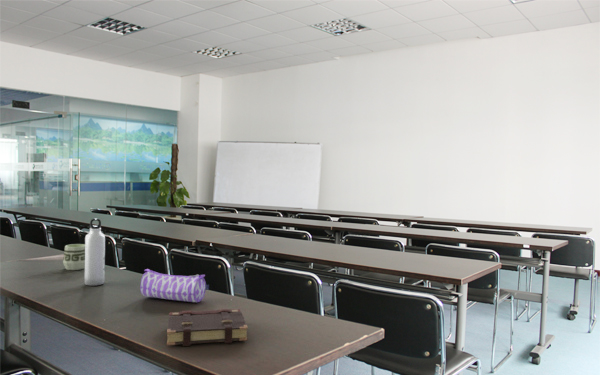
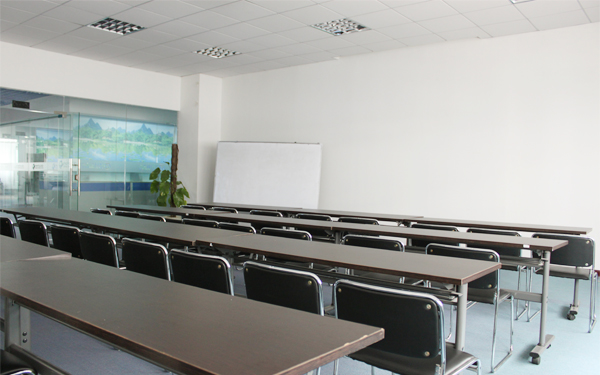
- book (206, 324)
- cup (75, 256)
- pencil case (173, 285)
- water bottle (95, 251)
